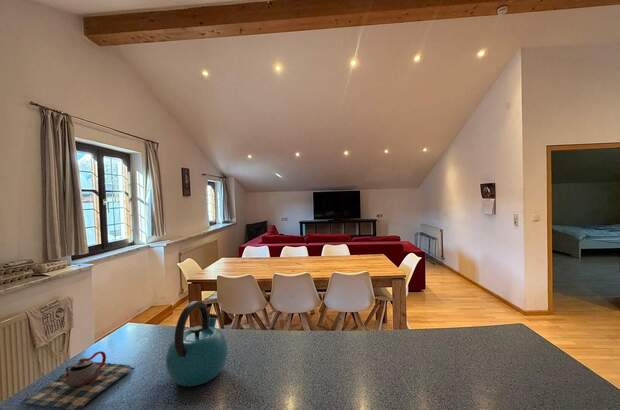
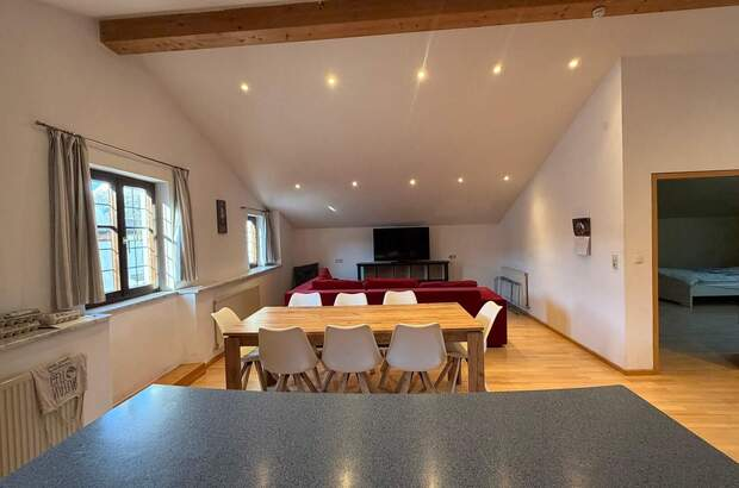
- teapot (81, 372)
- kettle (199, 335)
